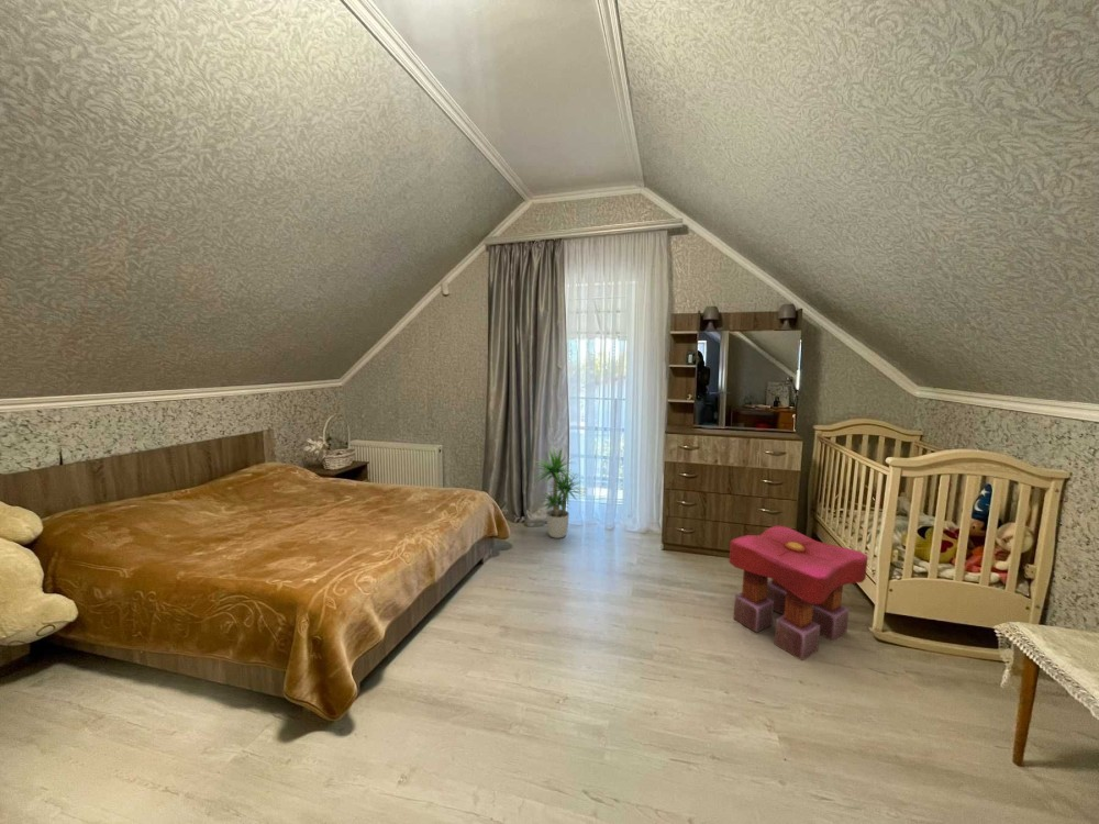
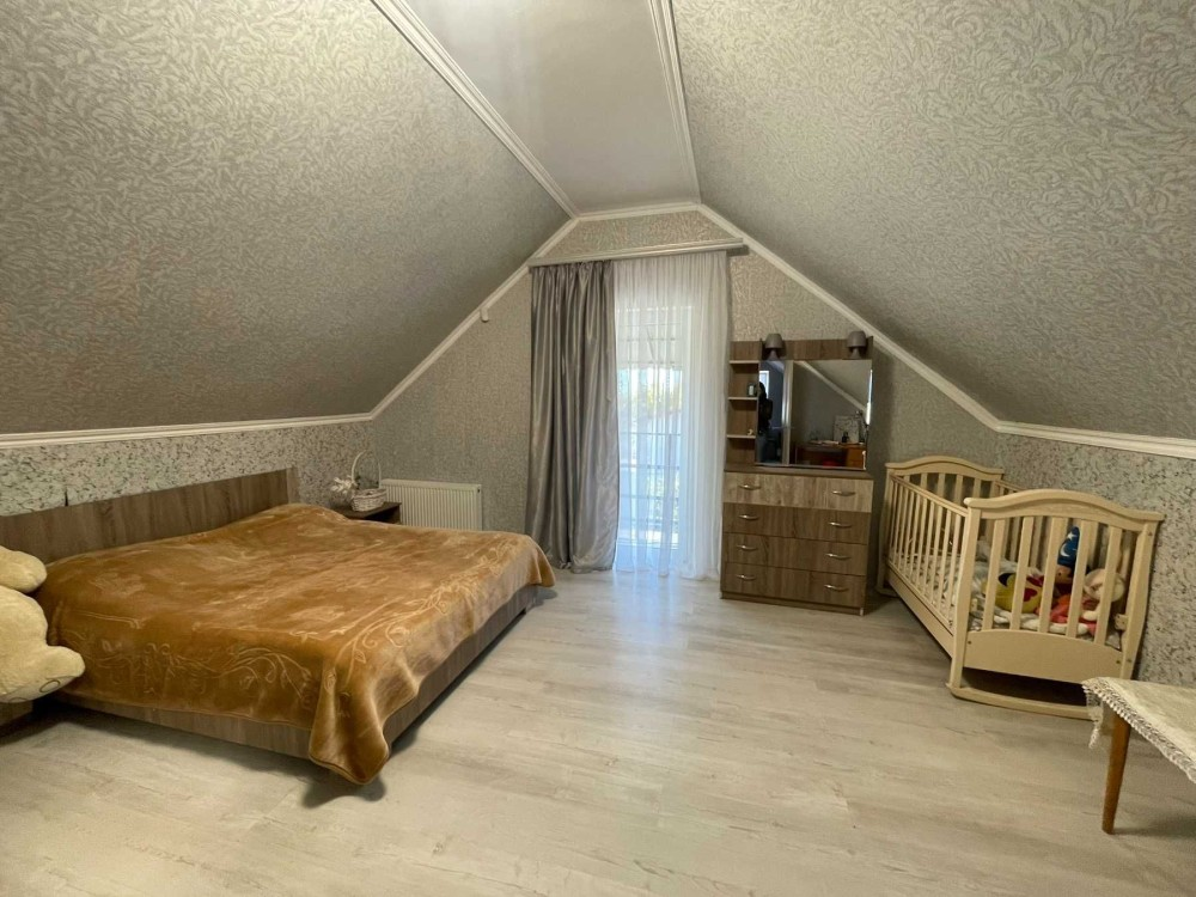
- potted plant (558, 490)
- stool (792, 587)
